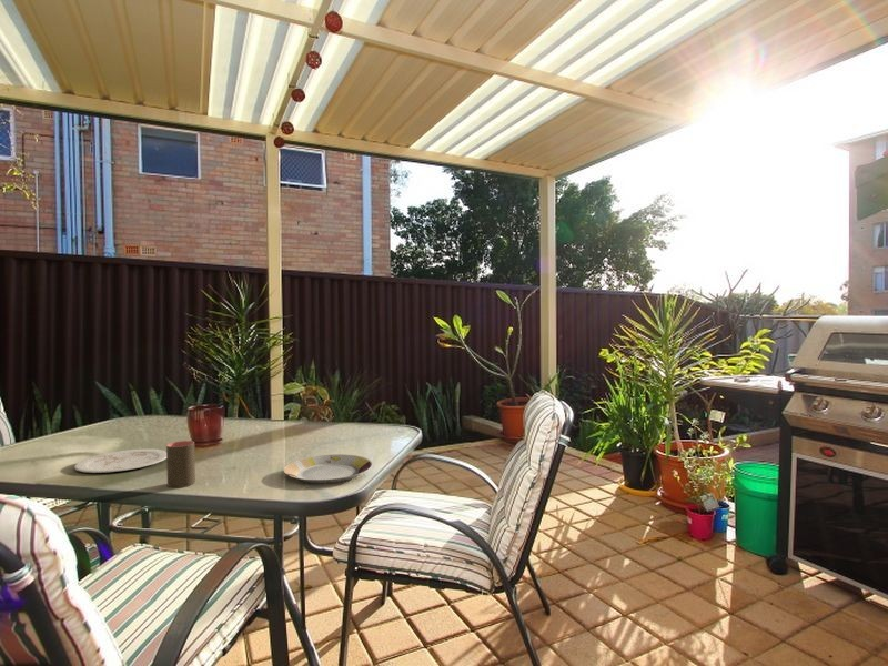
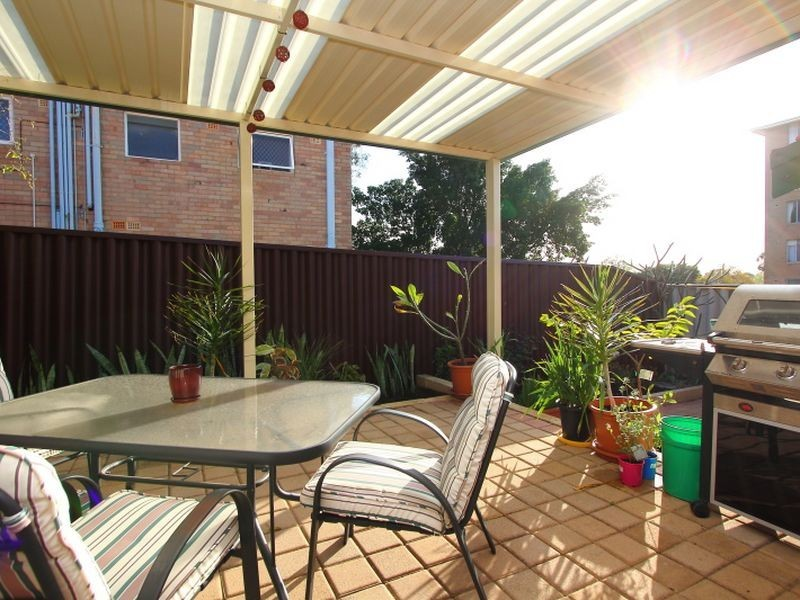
- cup (181, 463)
- plate (123, 461)
- plate (329, 468)
